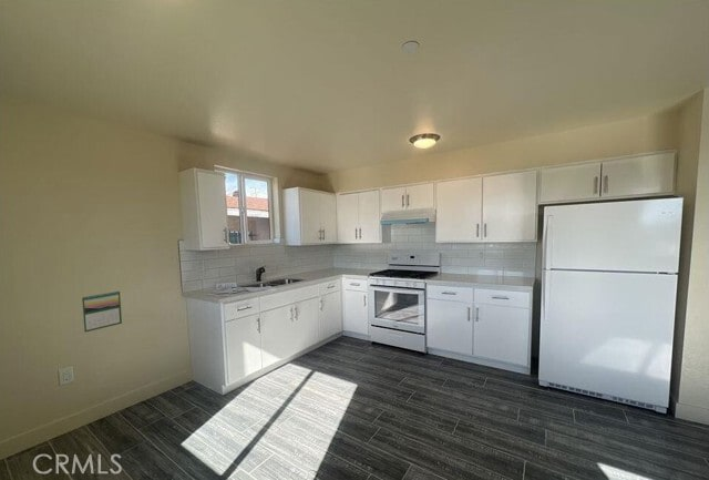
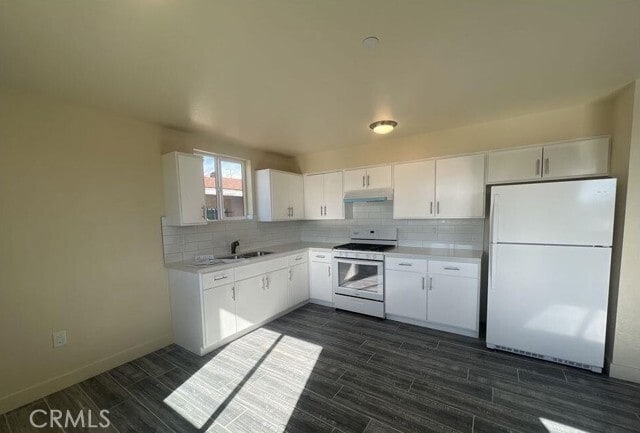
- calendar (102, 309)
